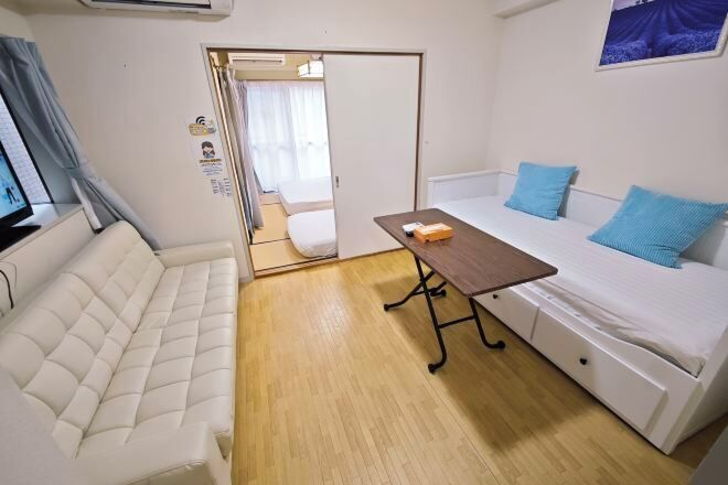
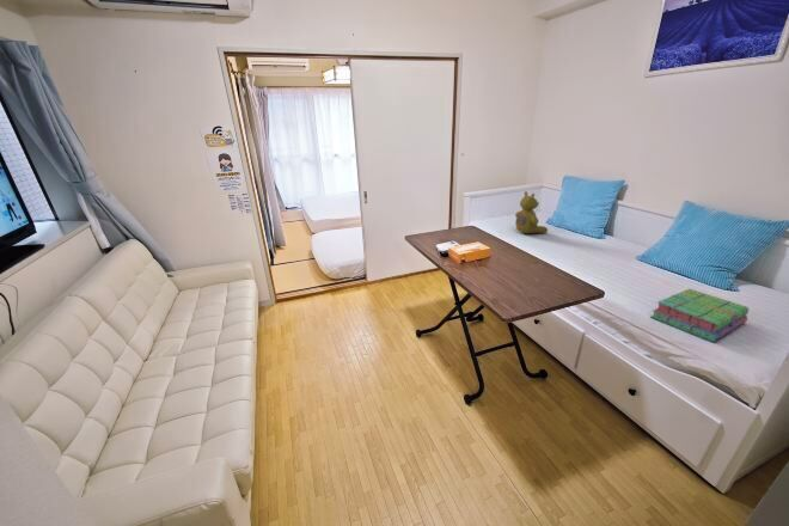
+ stuffed bear (532, 212)
+ stack of books (699, 312)
